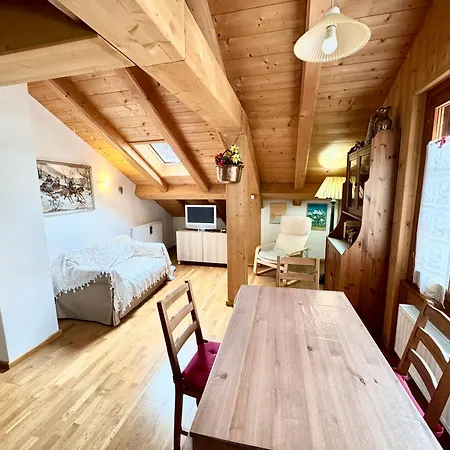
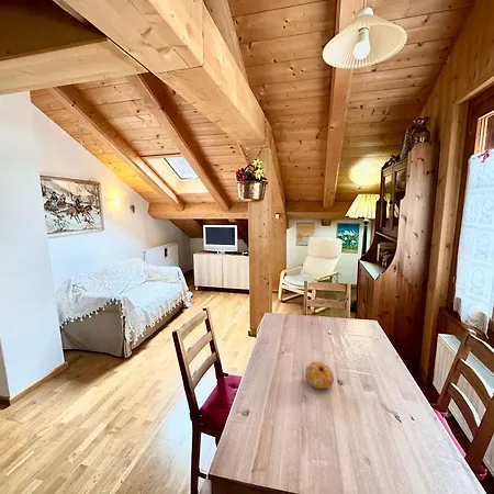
+ fruit (318, 374)
